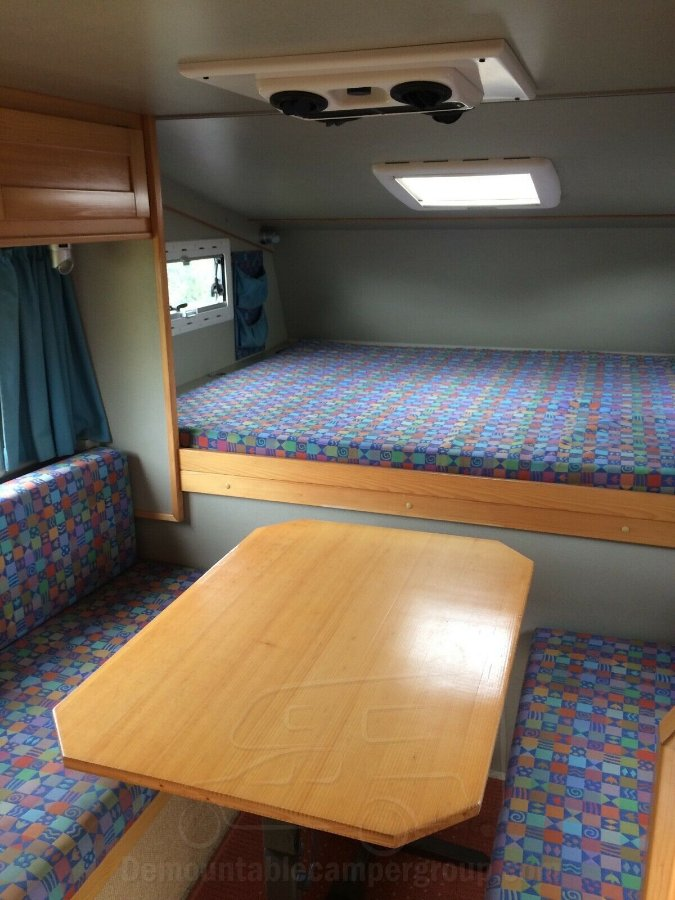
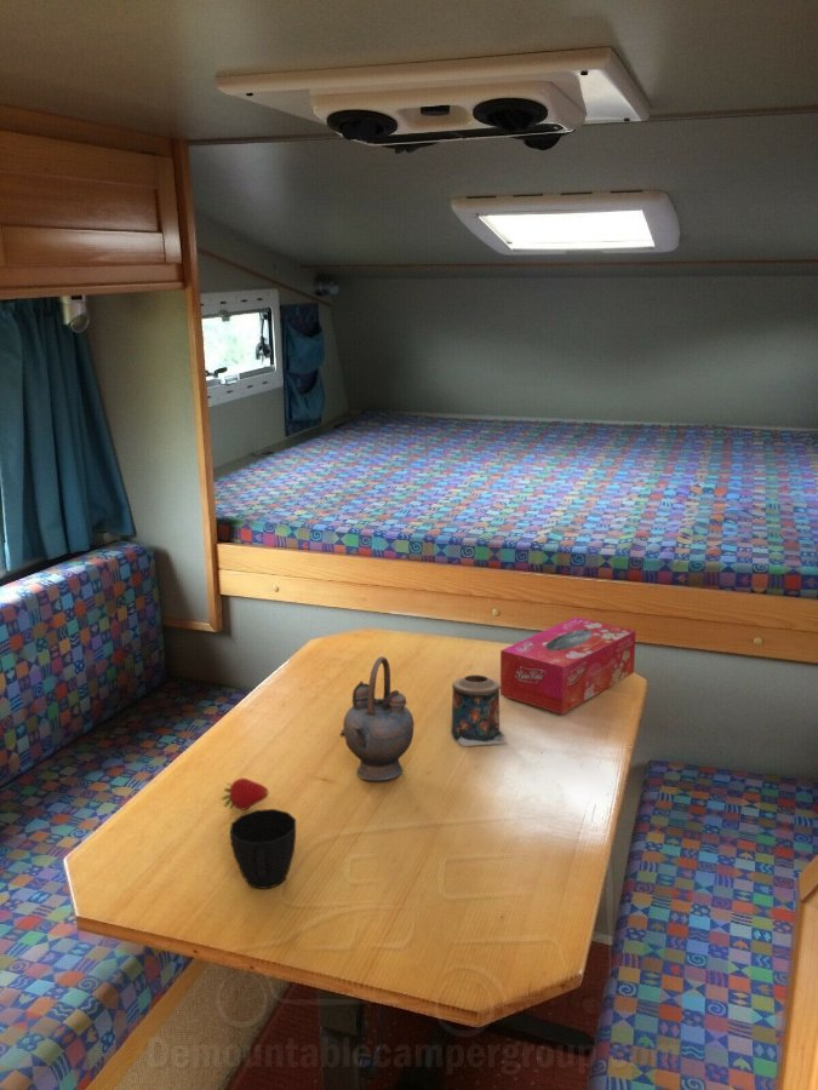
+ fruit (245, 794)
+ candle (480, 708)
+ teapot (374, 718)
+ cup (262, 853)
+ tissue box (568, 661)
